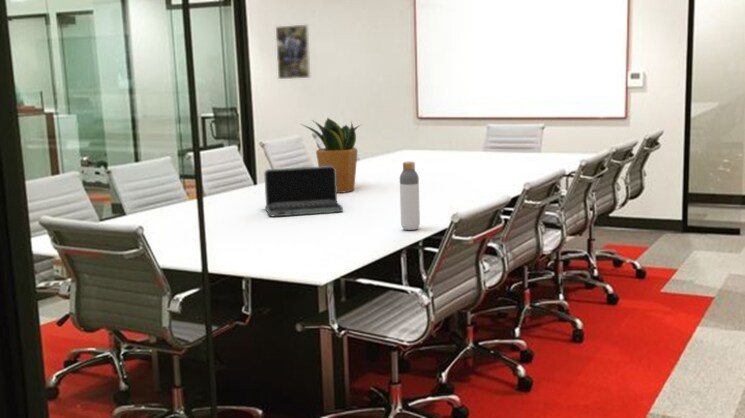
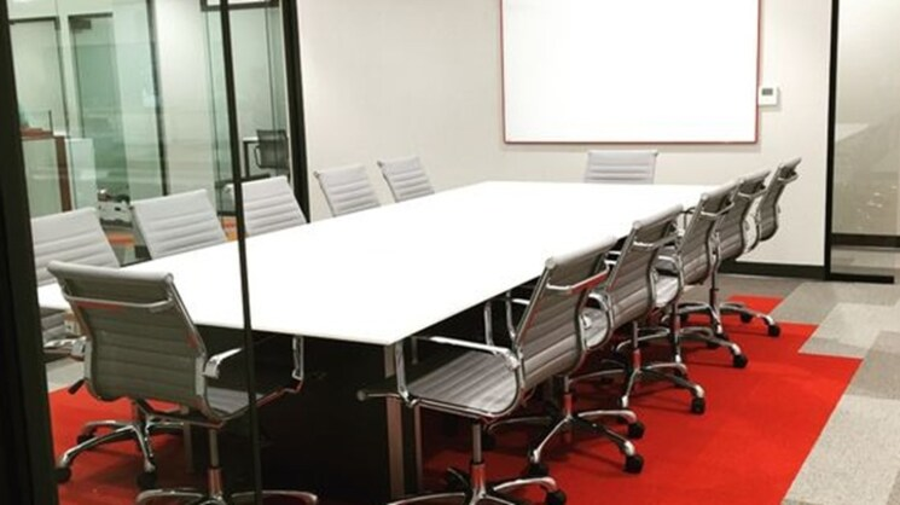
- laptop (300, 190)
- potted plant (333, 155)
- bottle (409, 195)
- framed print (293, 52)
